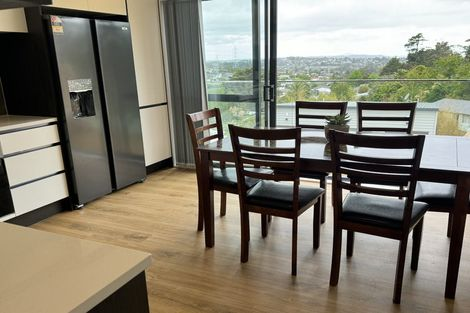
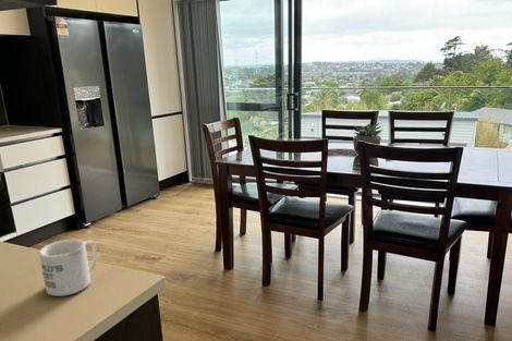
+ mug (72, 264)
